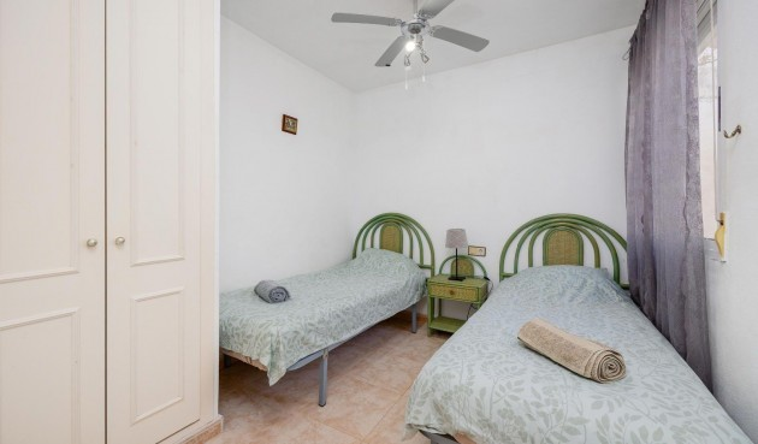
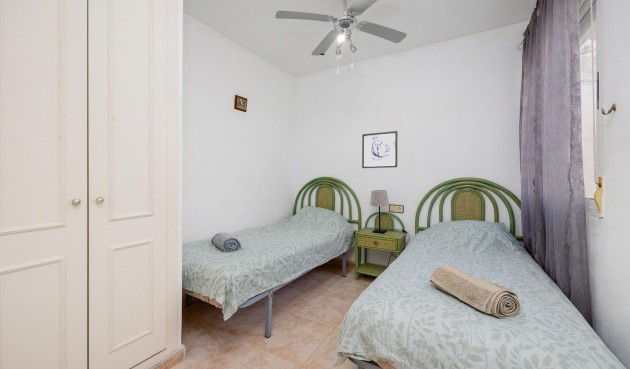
+ wall art (379, 150)
